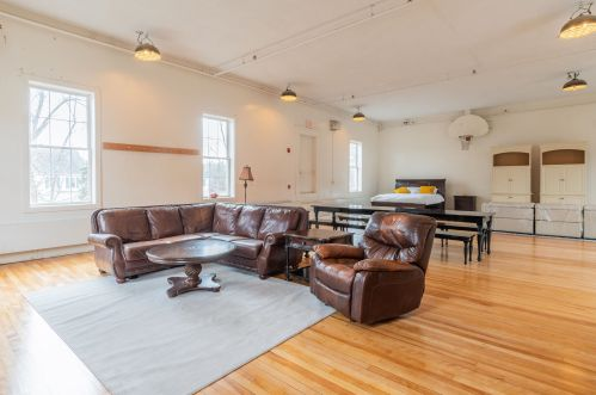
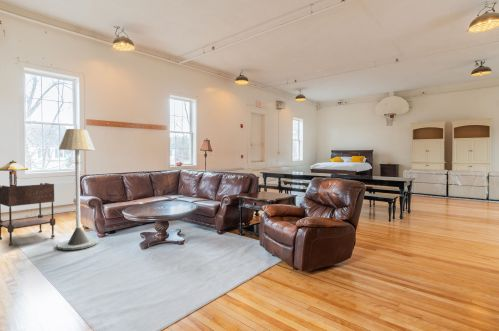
+ side table (26, 204)
+ table lamp (13, 173)
+ floor lamp (77, 187)
